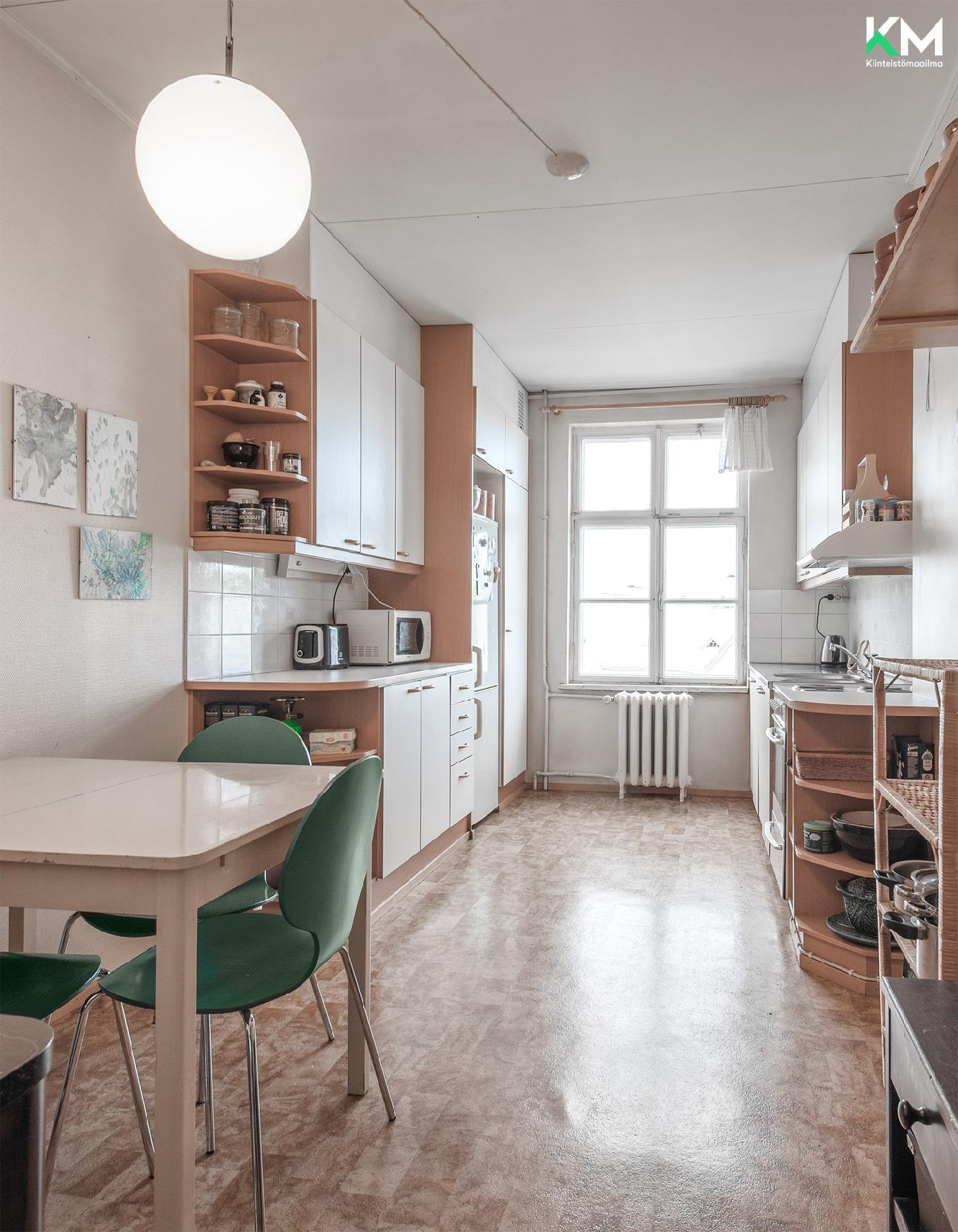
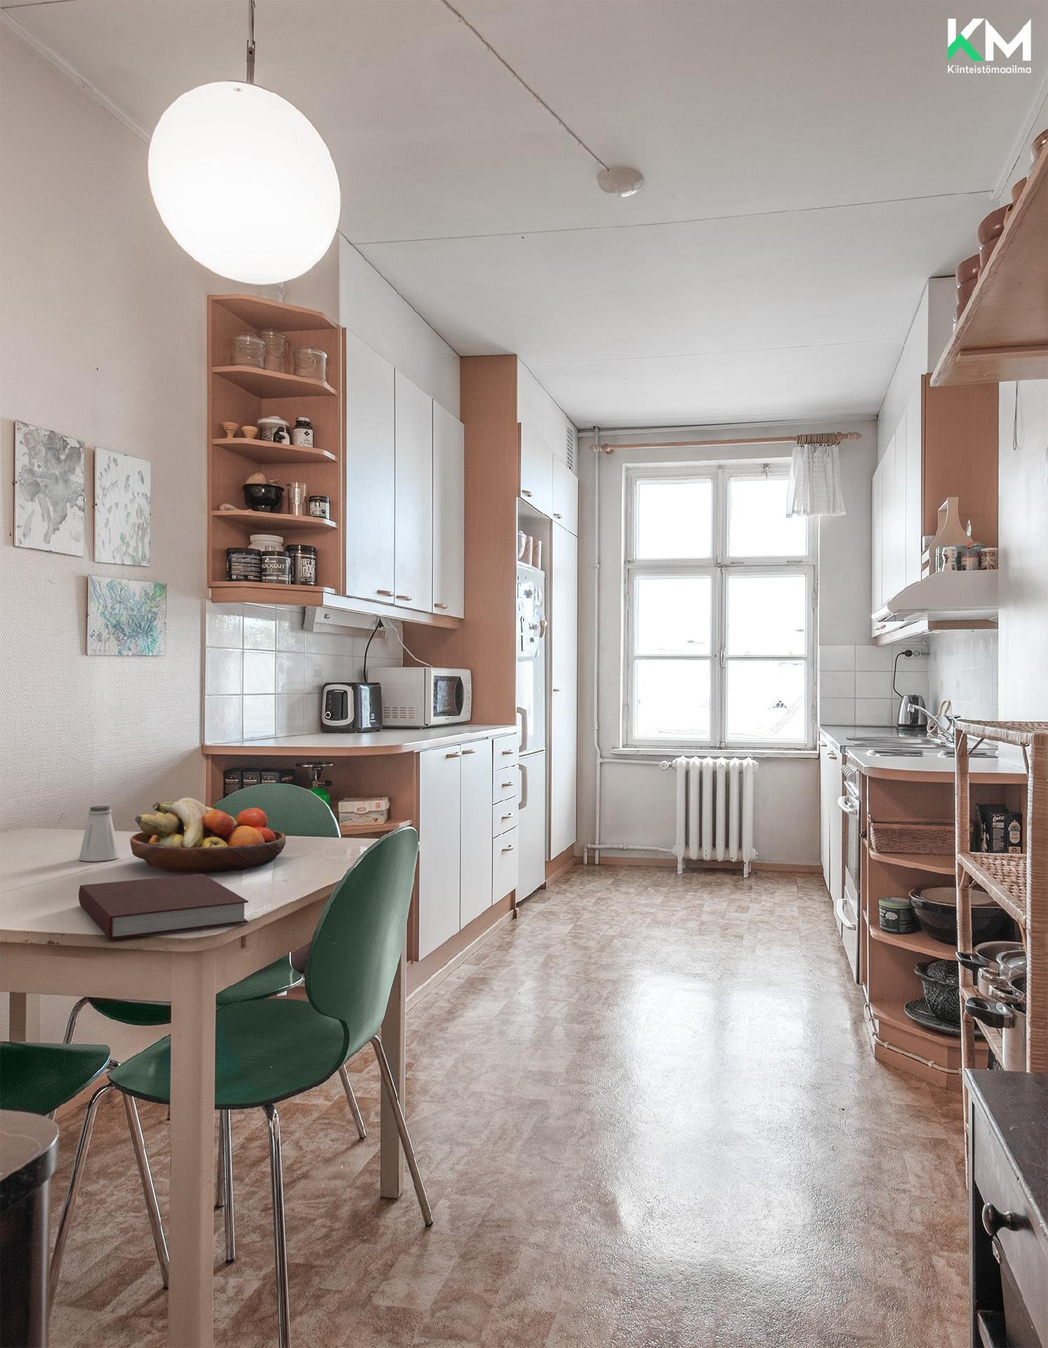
+ saltshaker (98, 832)
+ fruit bowl (209, 830)
+ notebook (160, 903)
